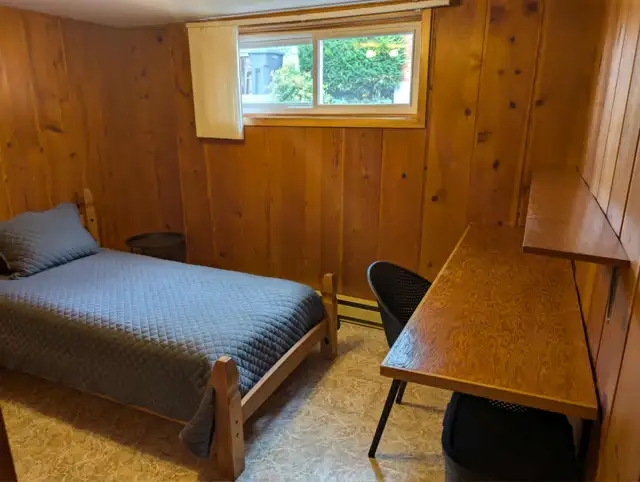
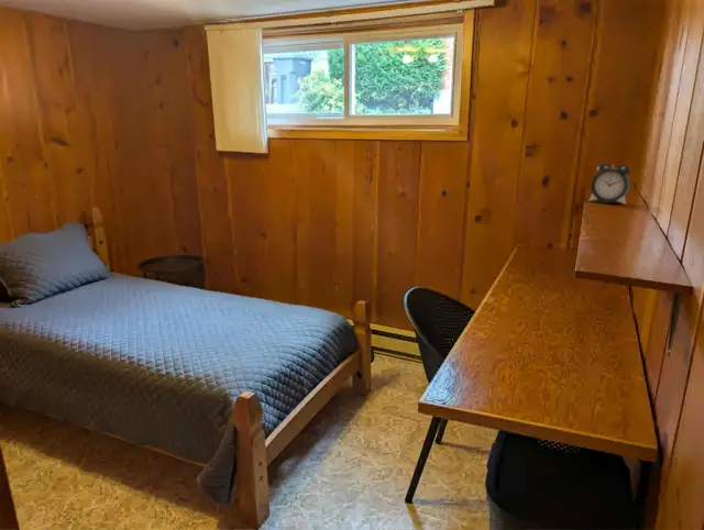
+ alarm clock (610, 183)
